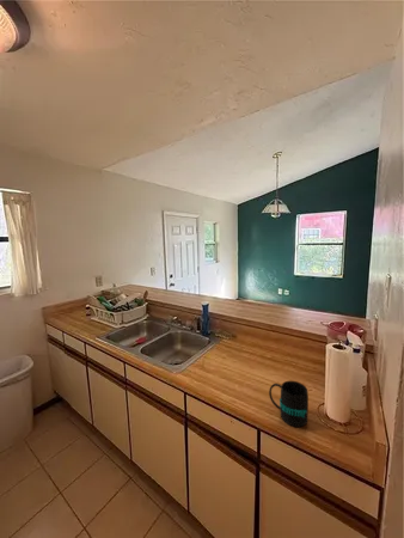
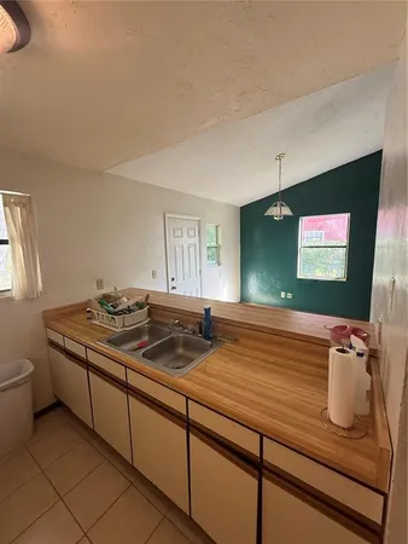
- mug (287, 401)
